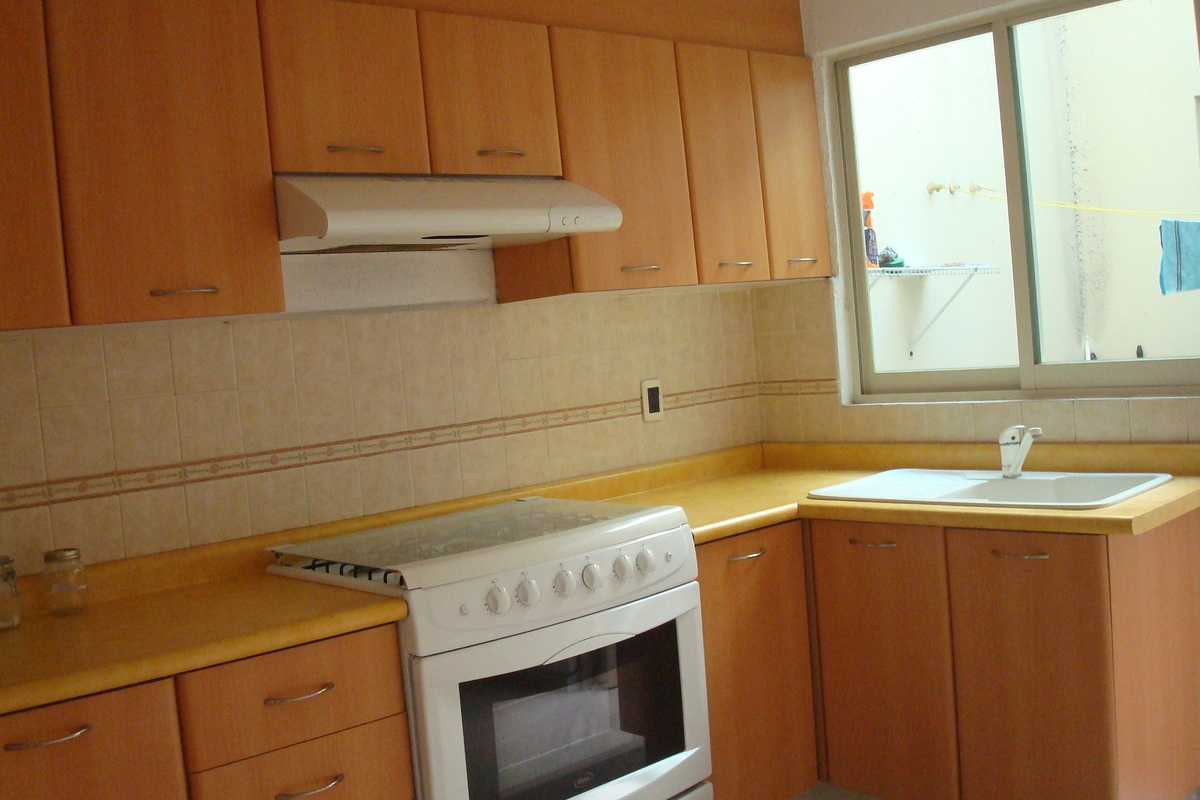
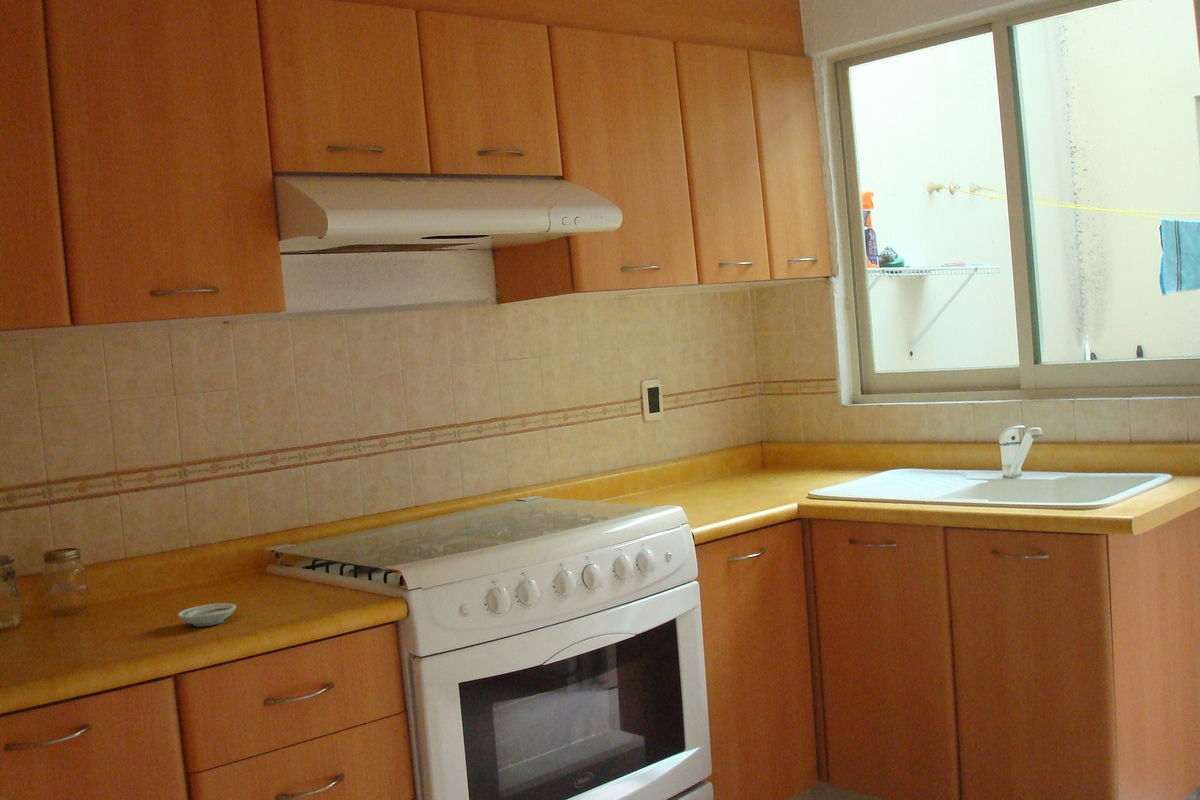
+ saucer (207, 616)
